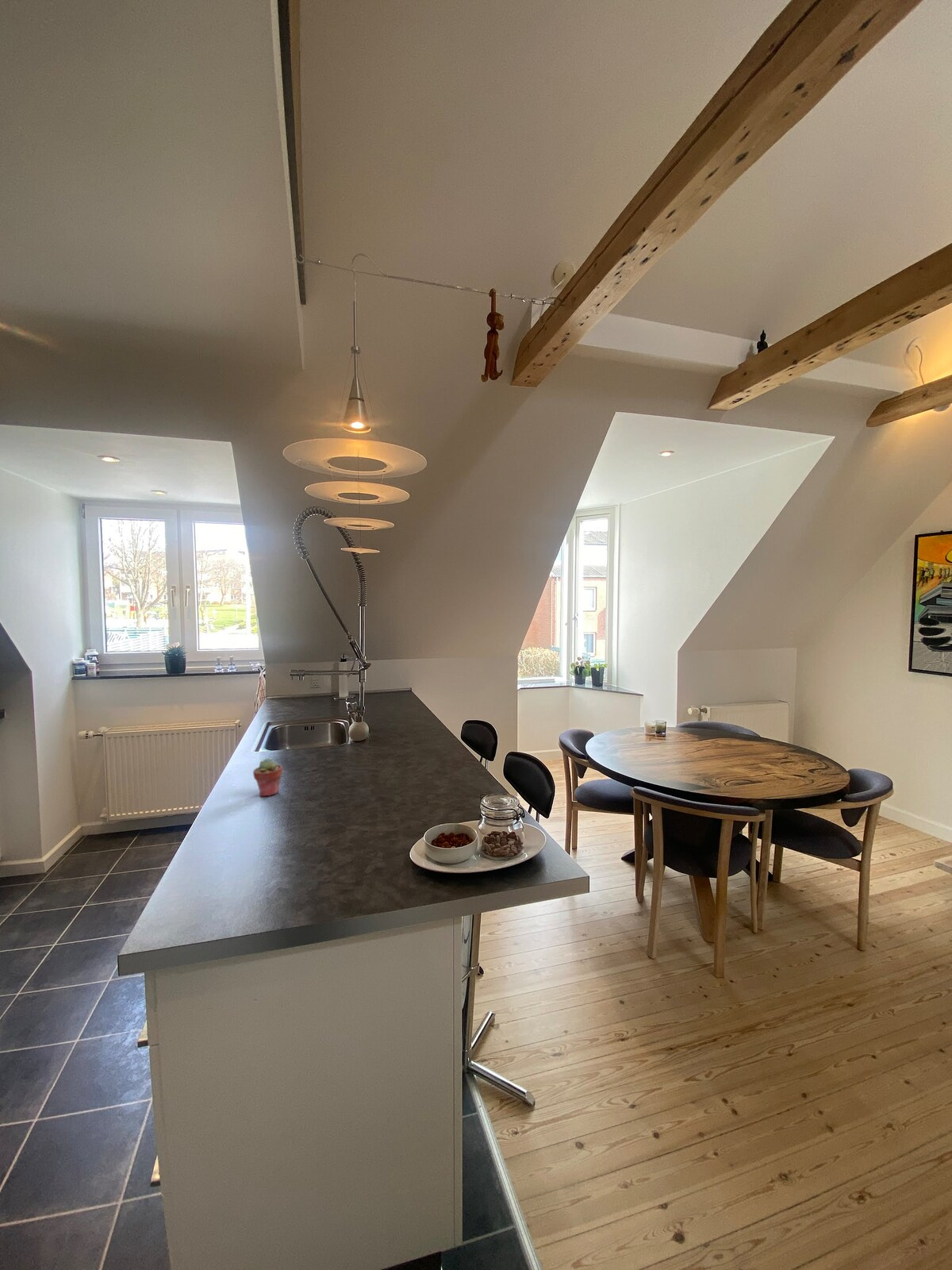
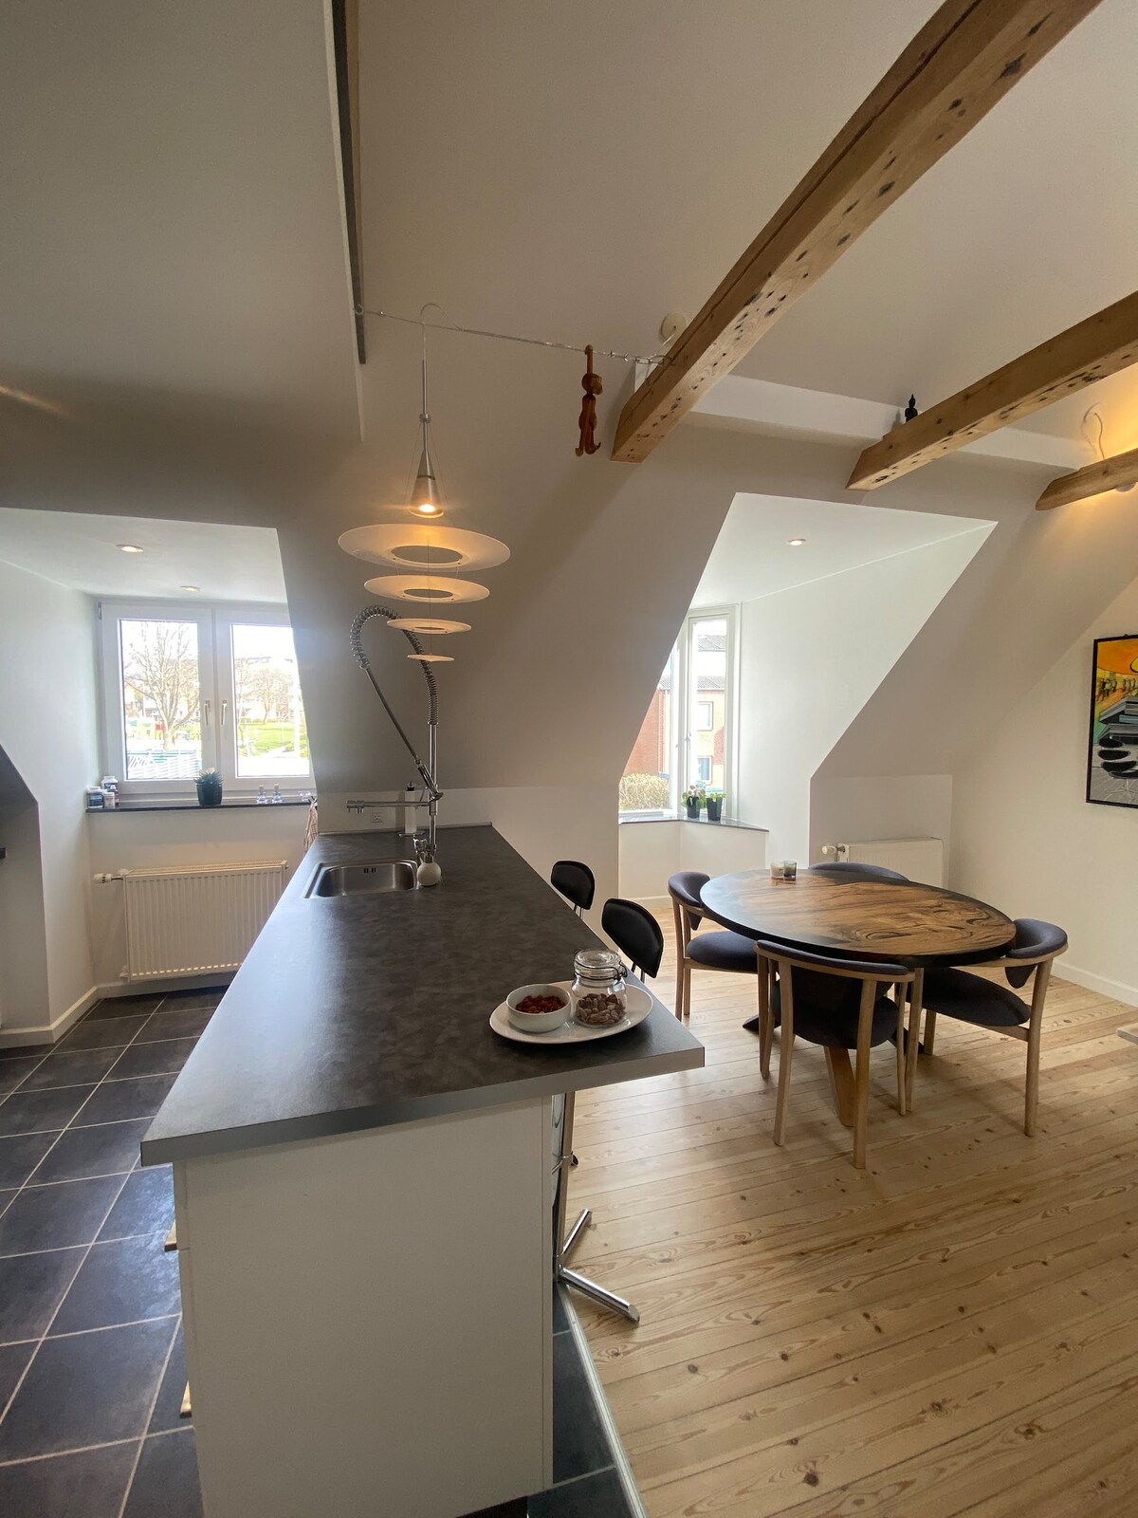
- potted succulent (268, 775)
